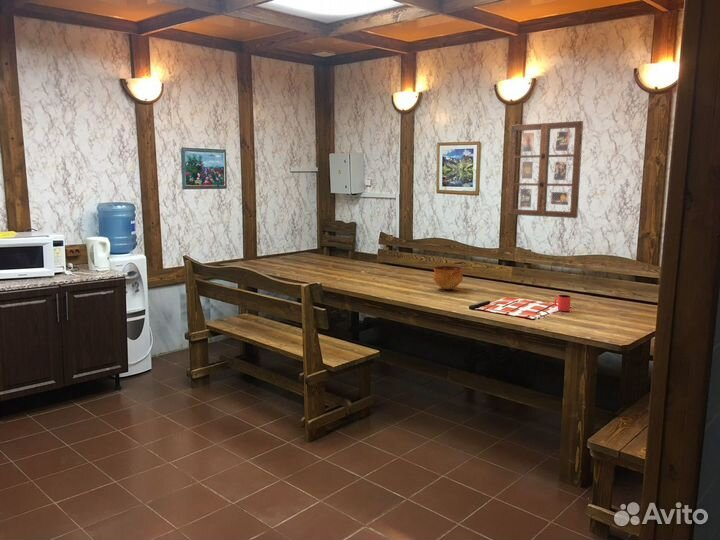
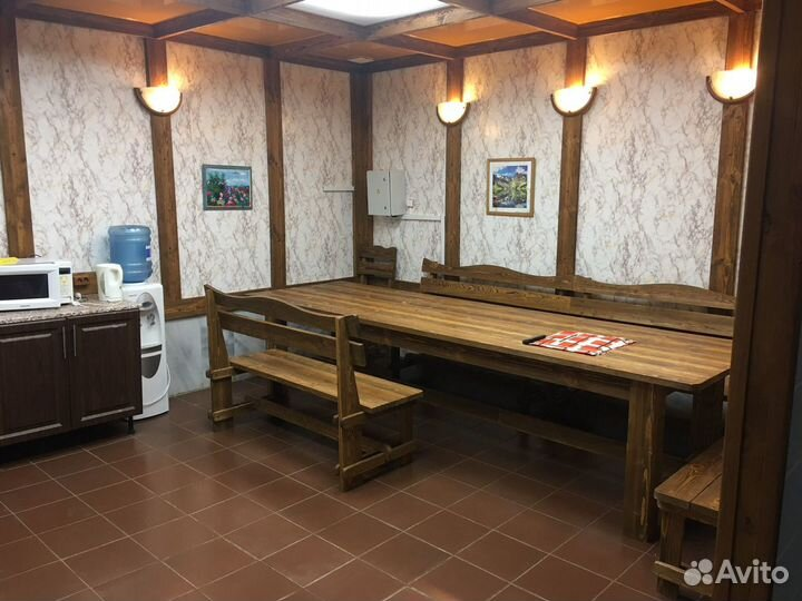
- cup (561, 302)
- bowl (447, 278)
- picture frame (543, 170)
